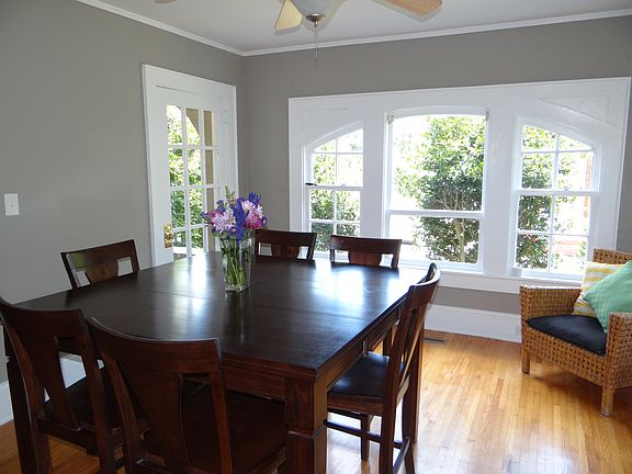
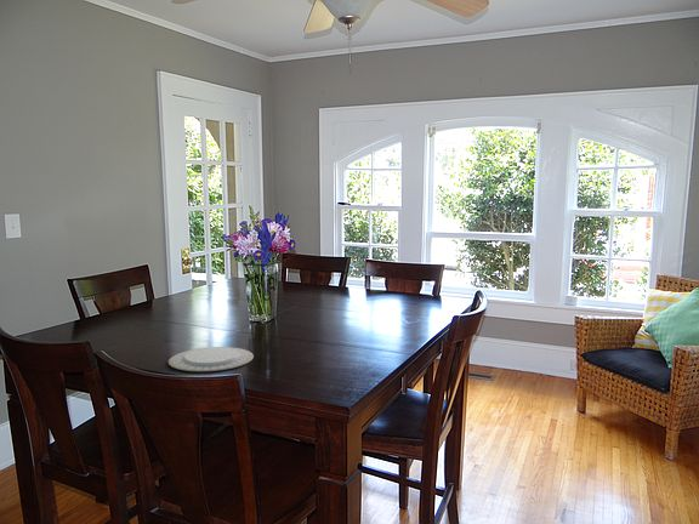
+ chinaware (211, 357)
